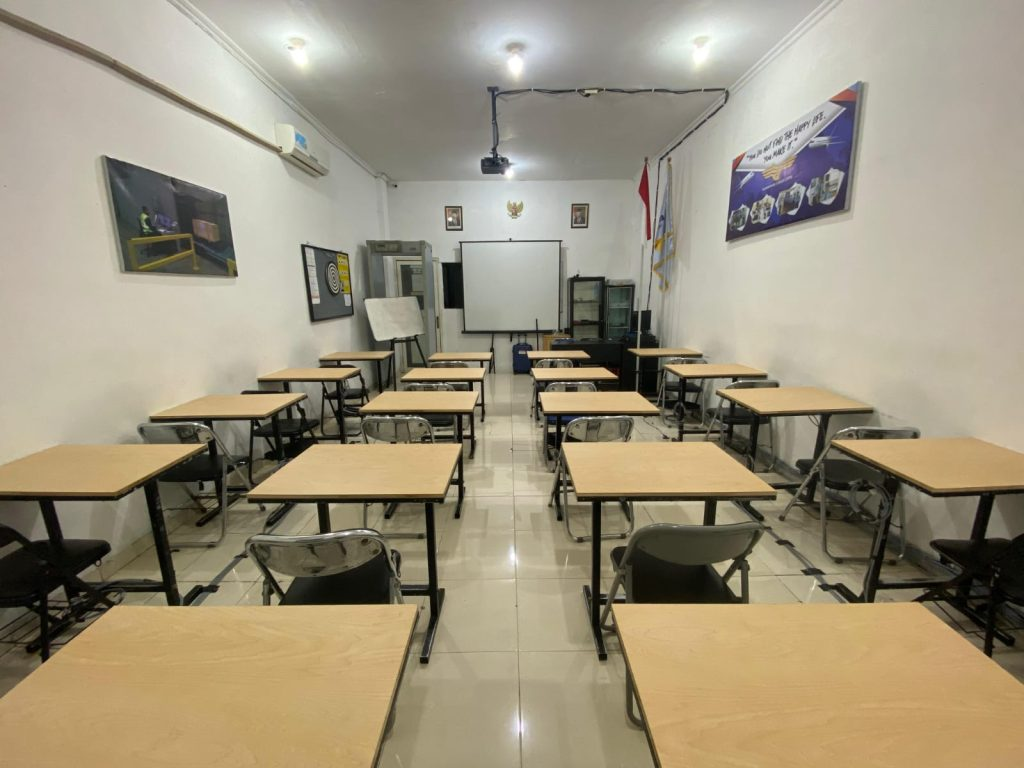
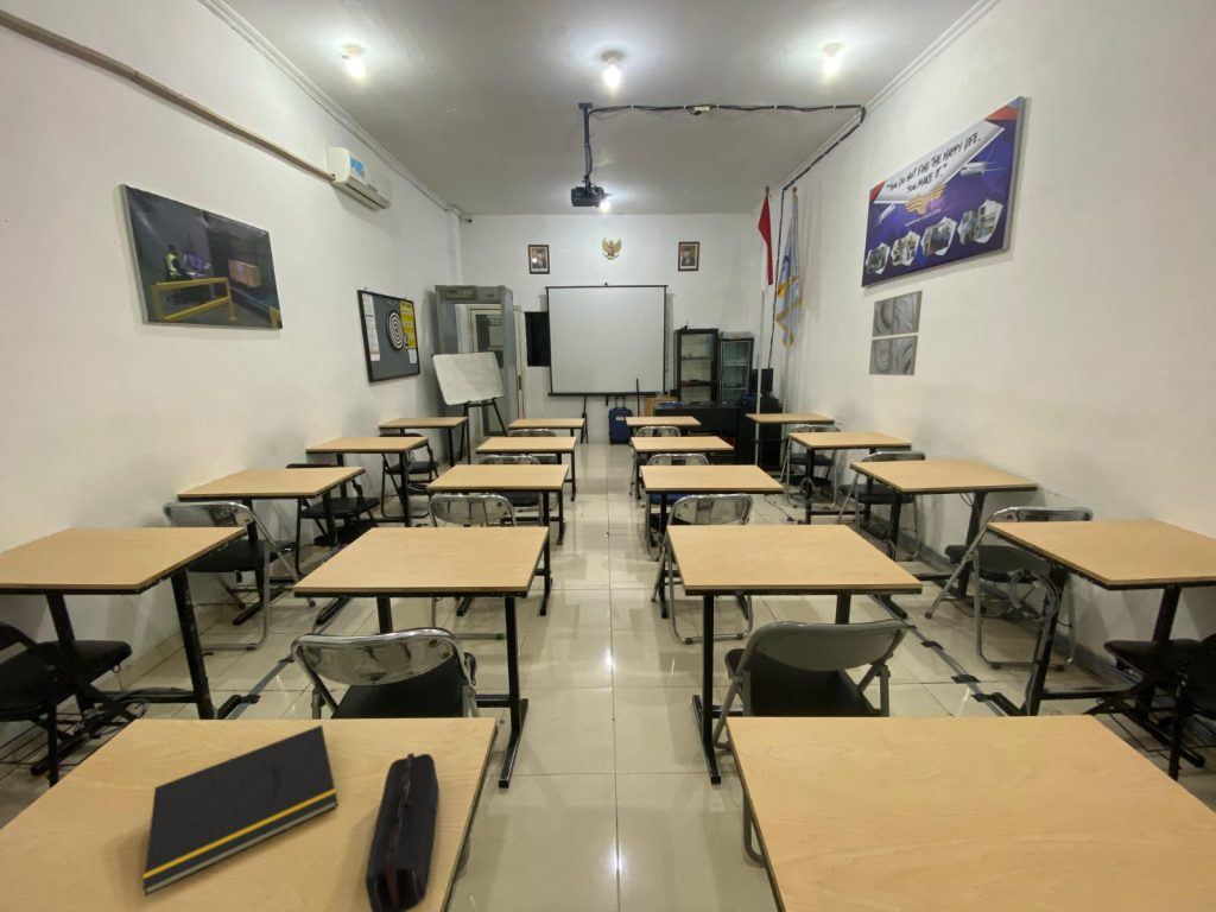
+ notepad (247, 796)
+ pencil case (404, 811)
+ wall art (892, 335)
